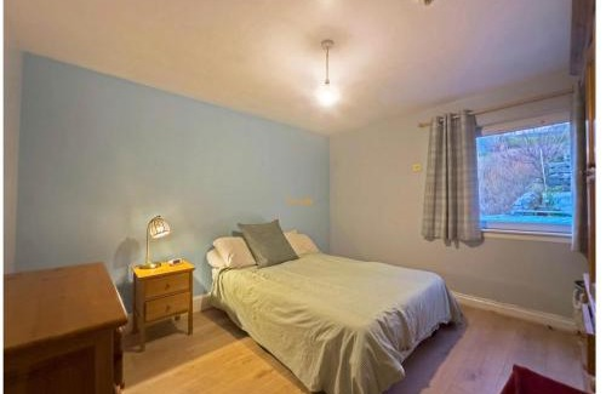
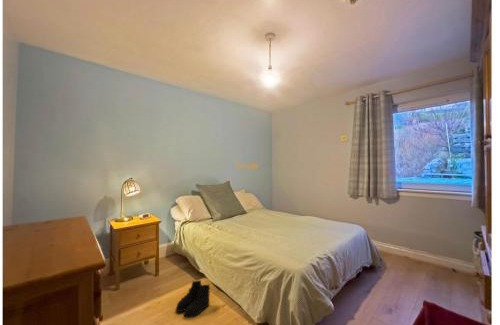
+ boots (193, 296)
